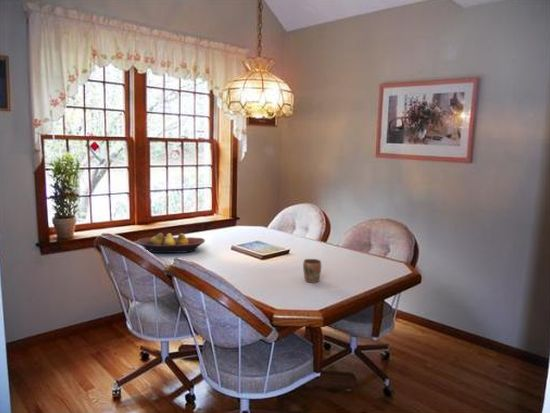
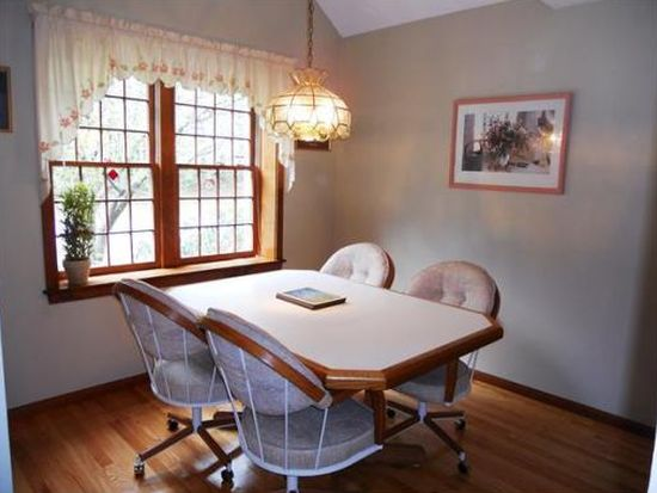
- fruit bowl (171, 241)
- mug (310, 270)
